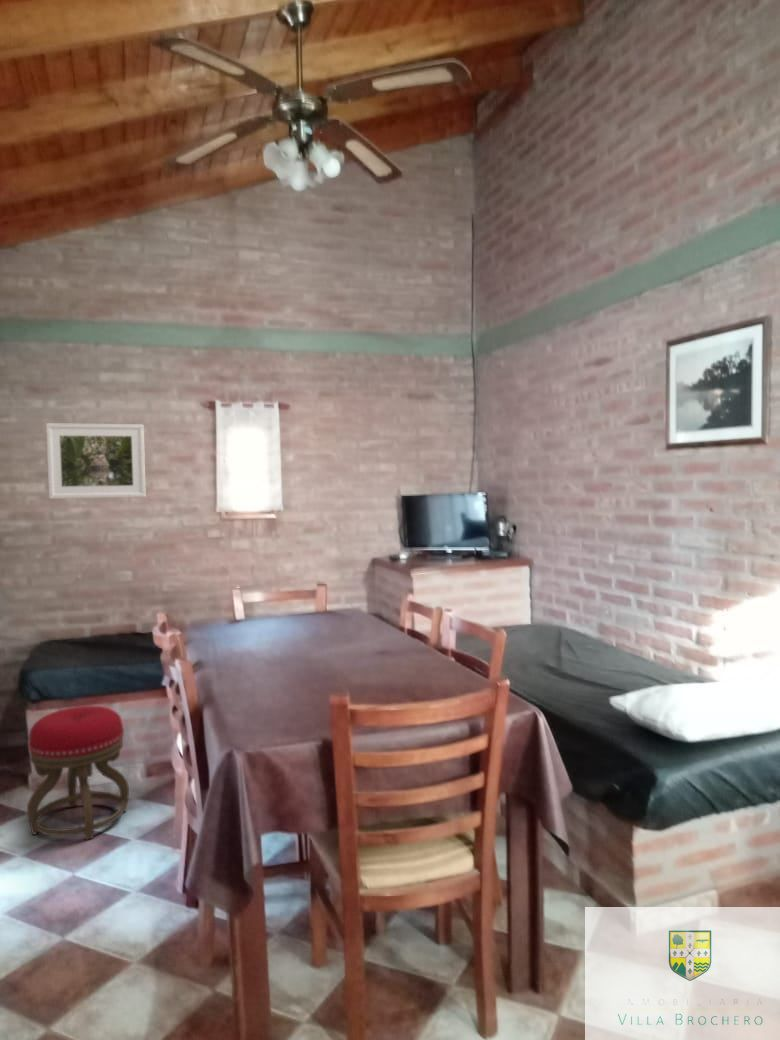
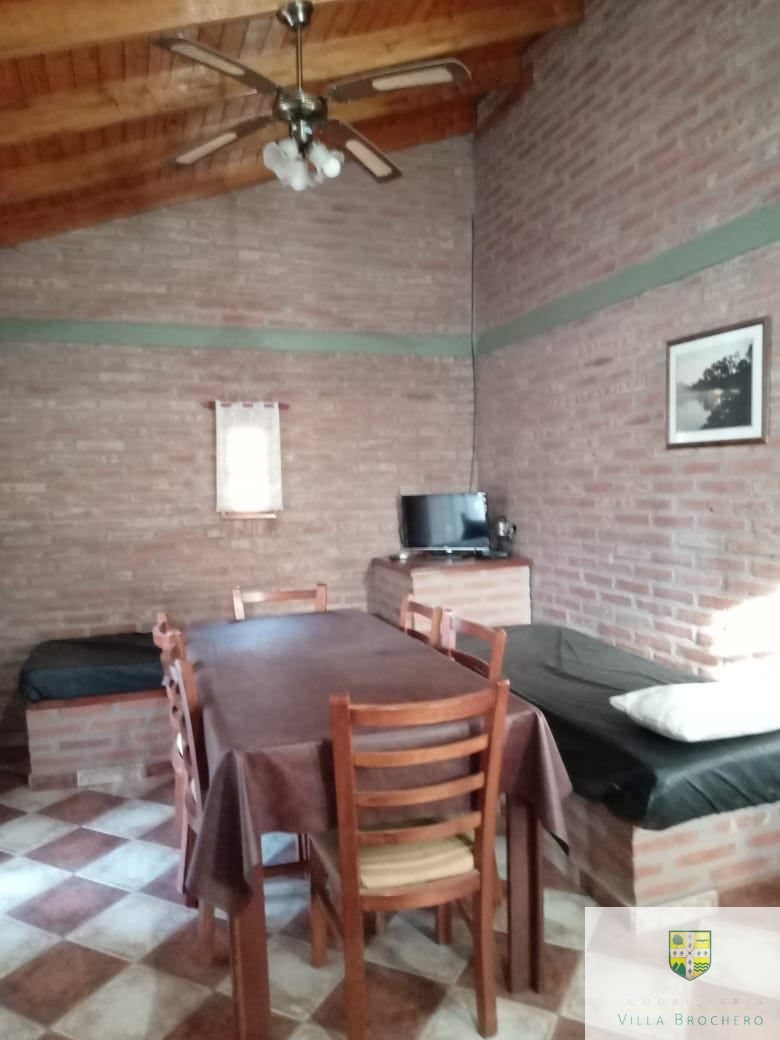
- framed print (97, 461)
- stool (78, 768)
